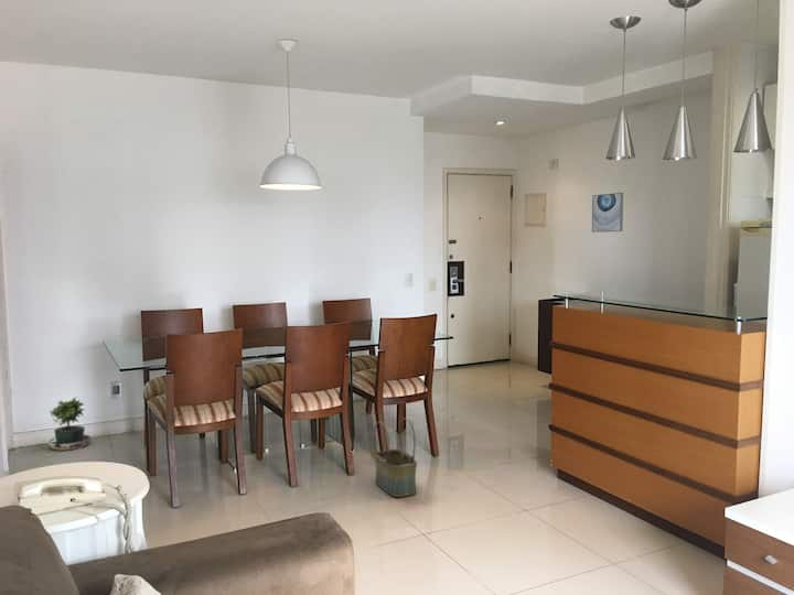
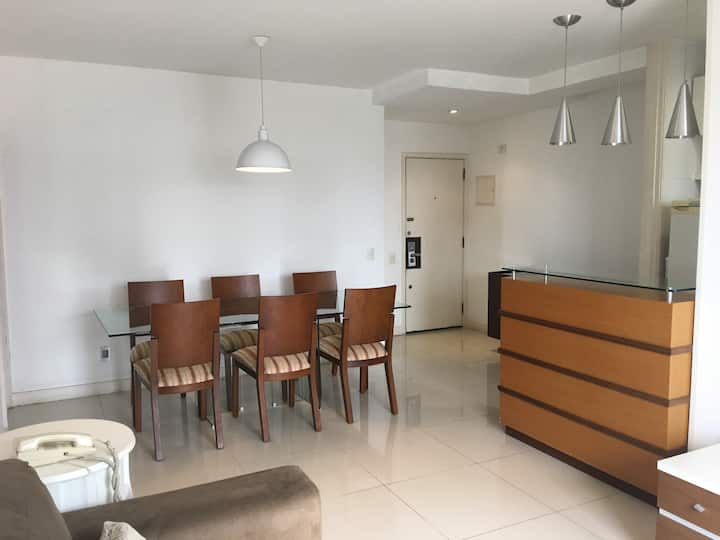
- potted plant (67, 422)
- wall art (607, 213)
- basket (395, 454)
